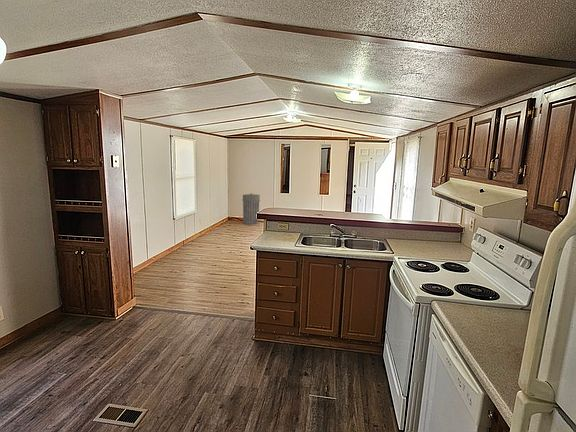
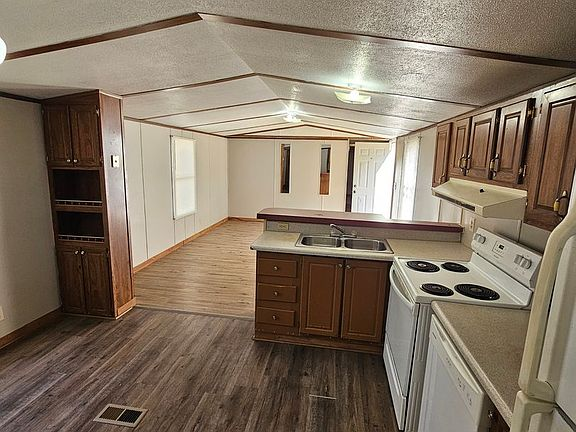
- trash can (250, 208)
